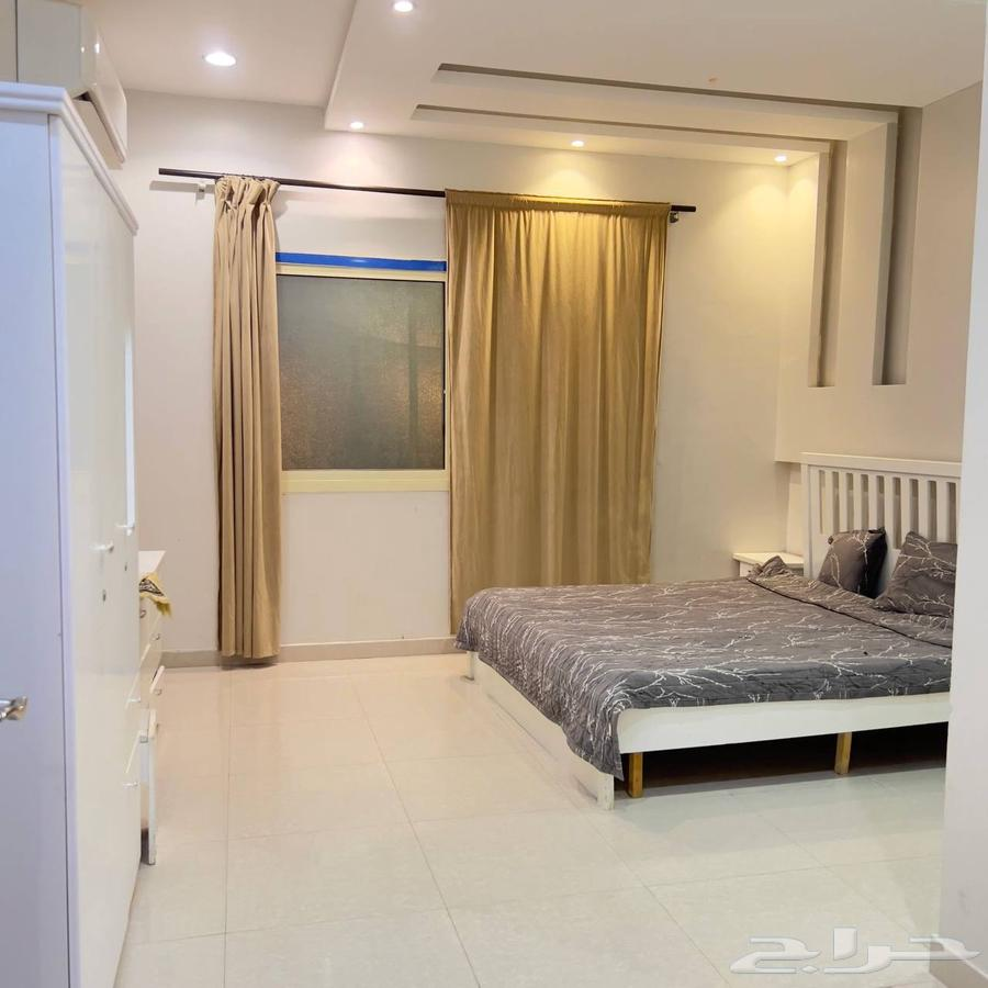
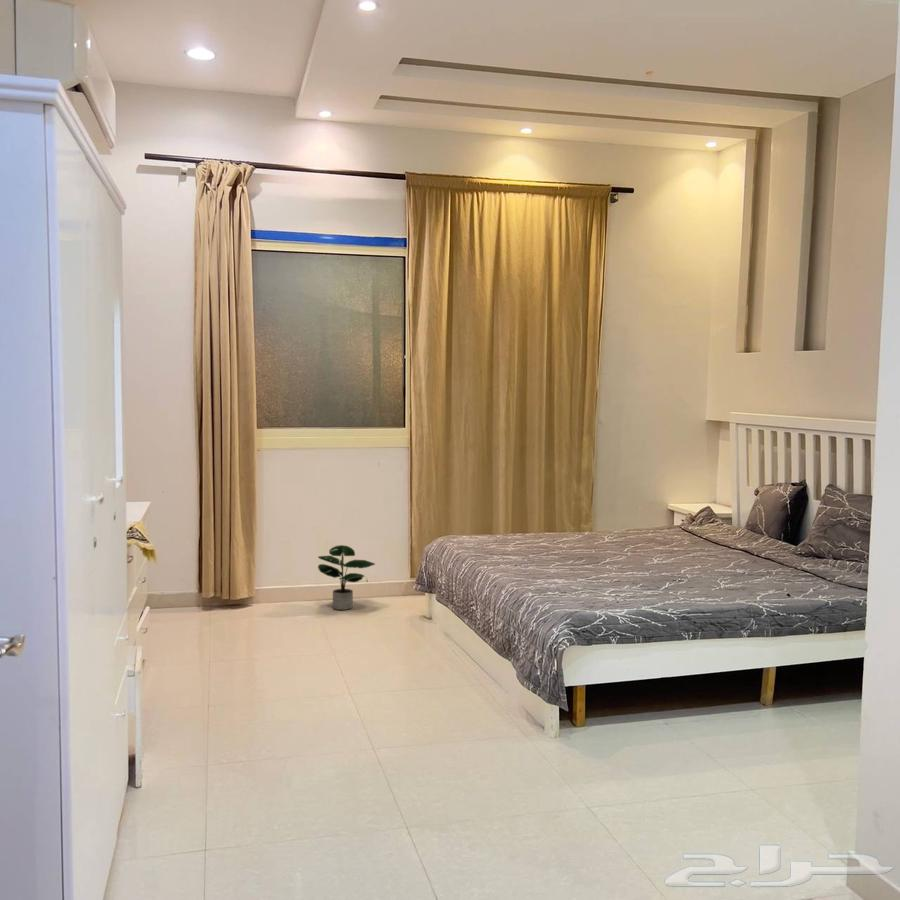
+ potted plant (346, 578)
